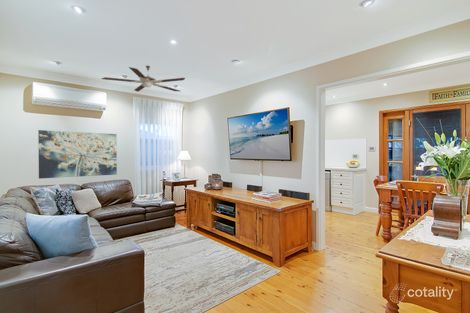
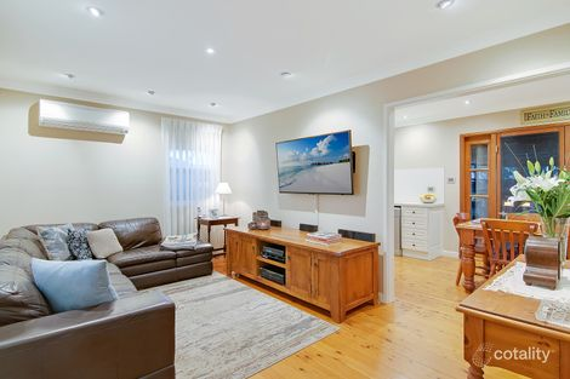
- wall art (80, 154)
- ceiling fan (144, 76)
